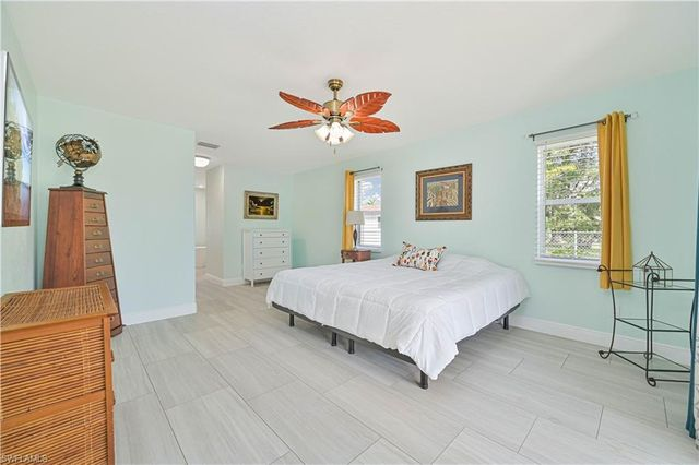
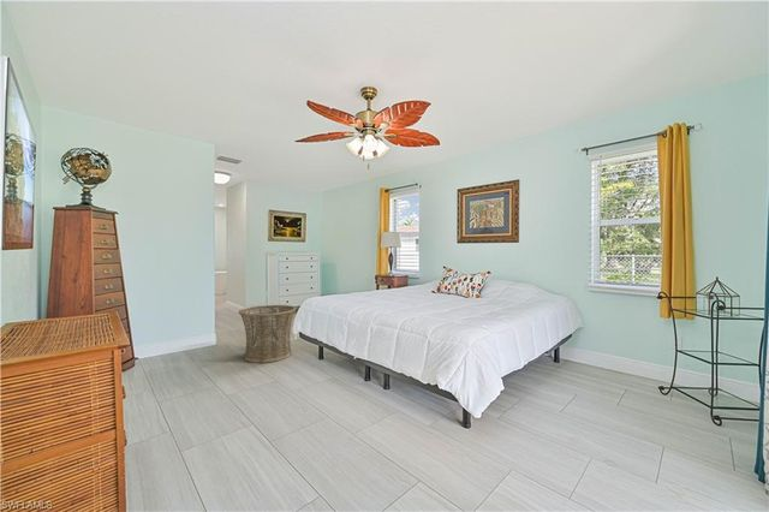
+ basket (268, 332)
